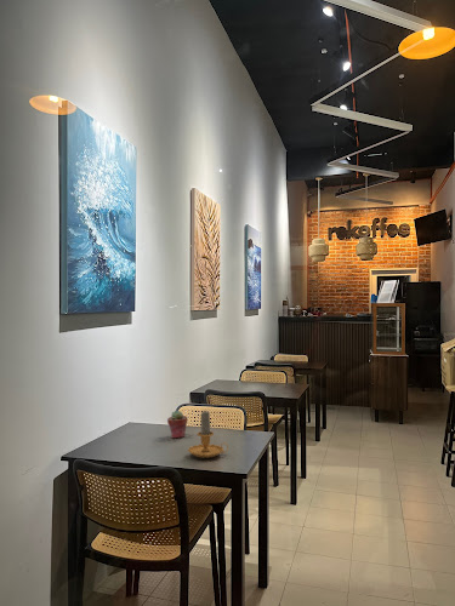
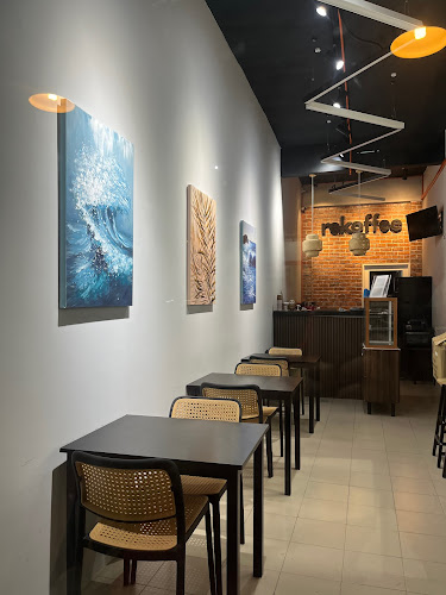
- candle (209, 431)
- potted succulent (177, 423)
